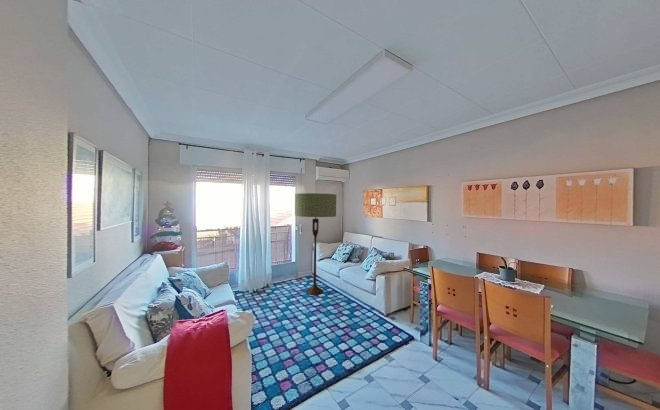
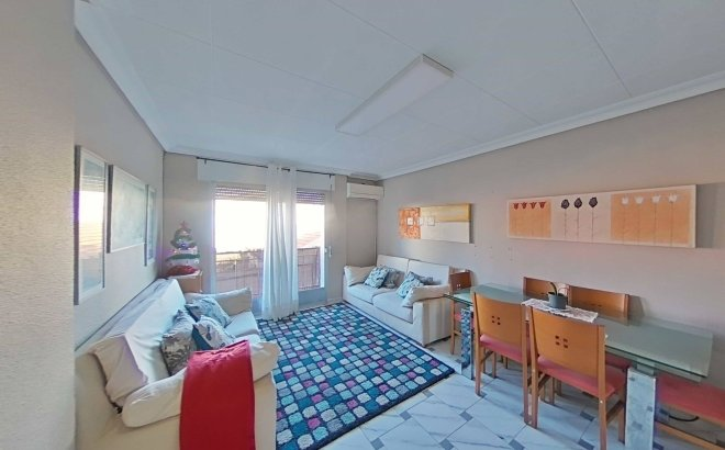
- floor lamp (315, 242)
